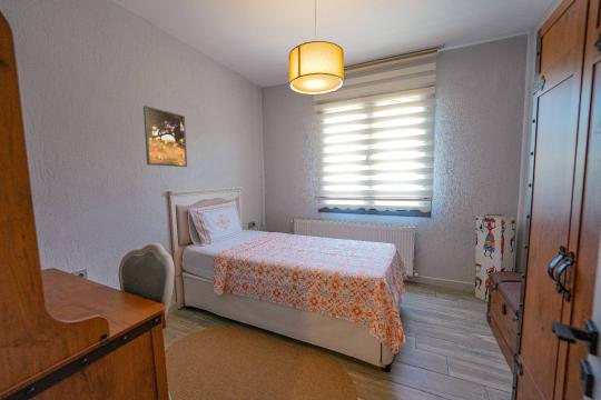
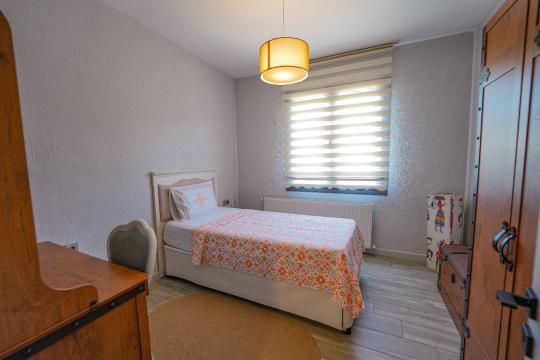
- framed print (167, 138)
